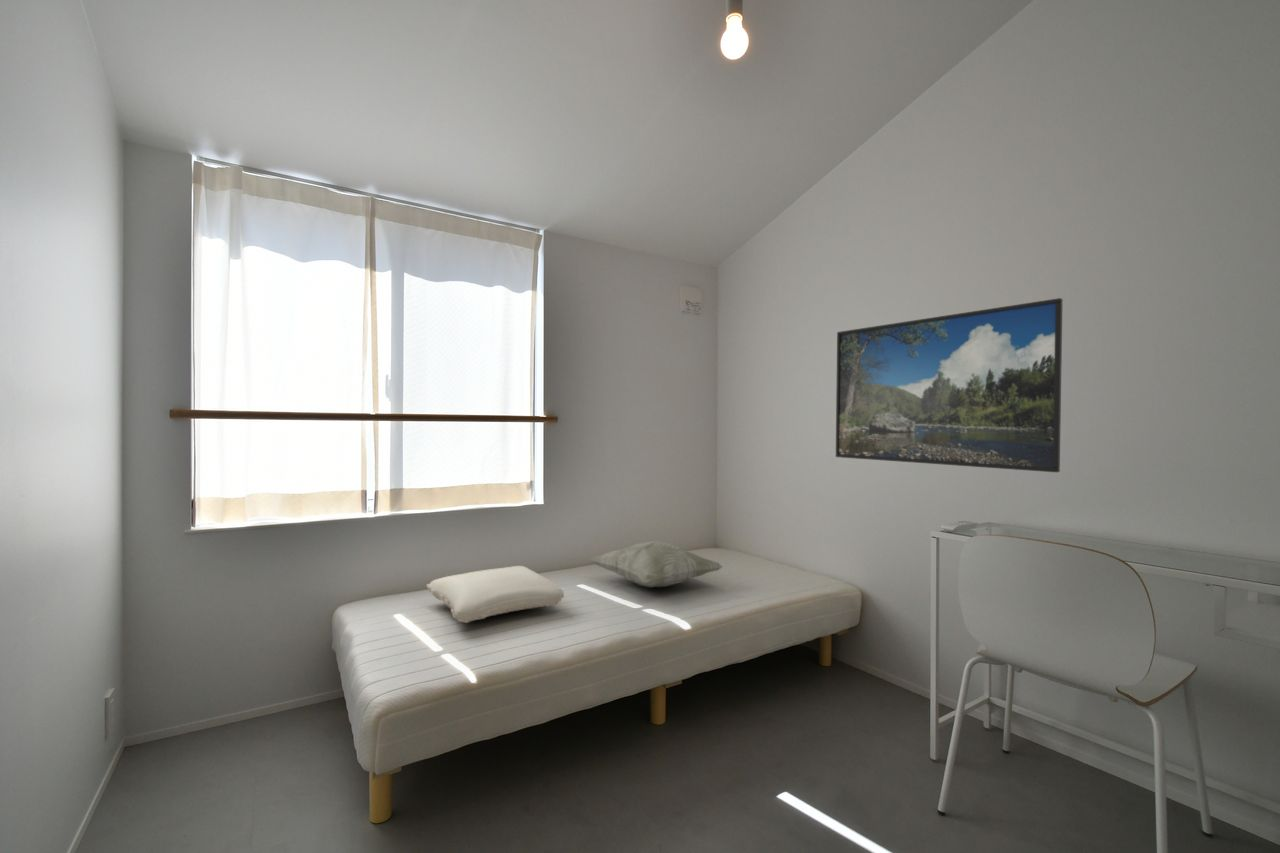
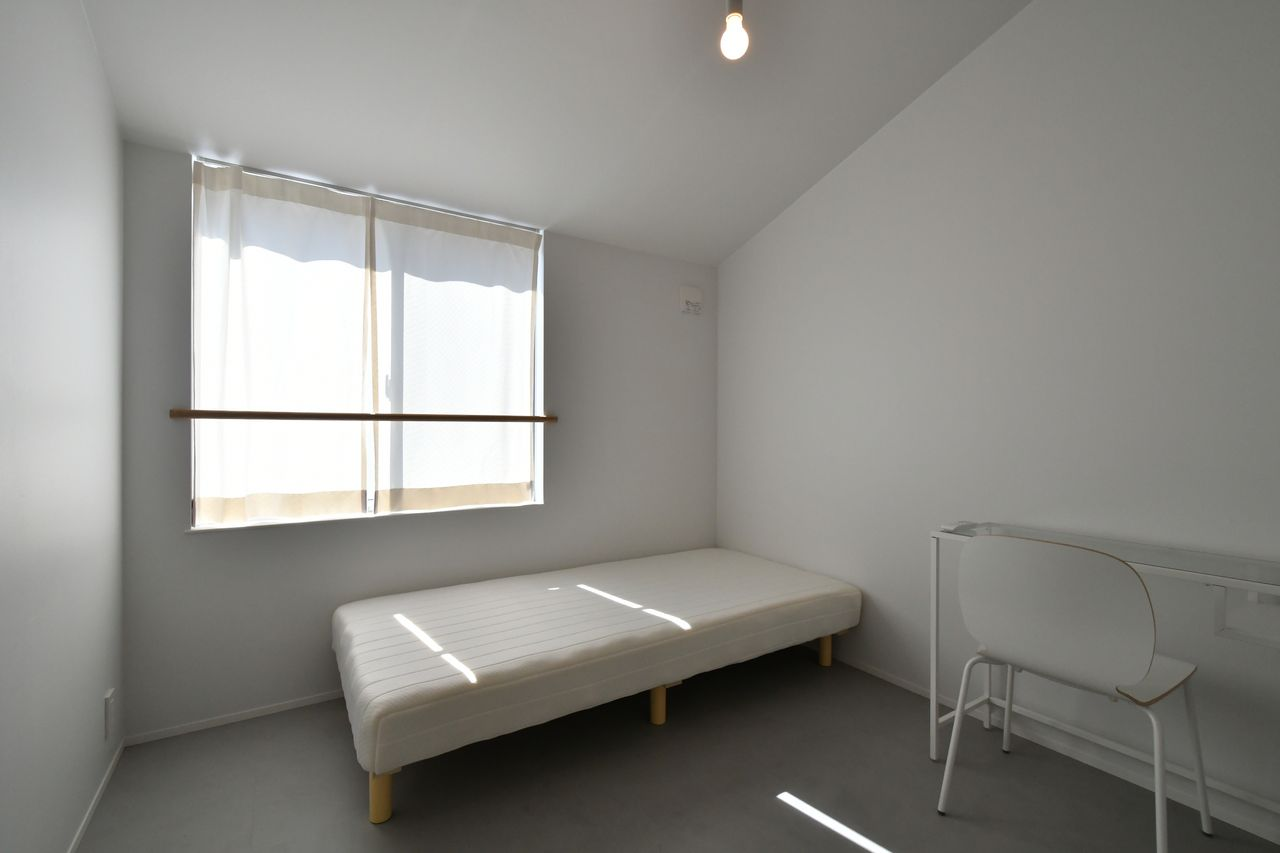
- decorative pillow (655, 563)
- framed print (930, 390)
- pillow (494, 591)
